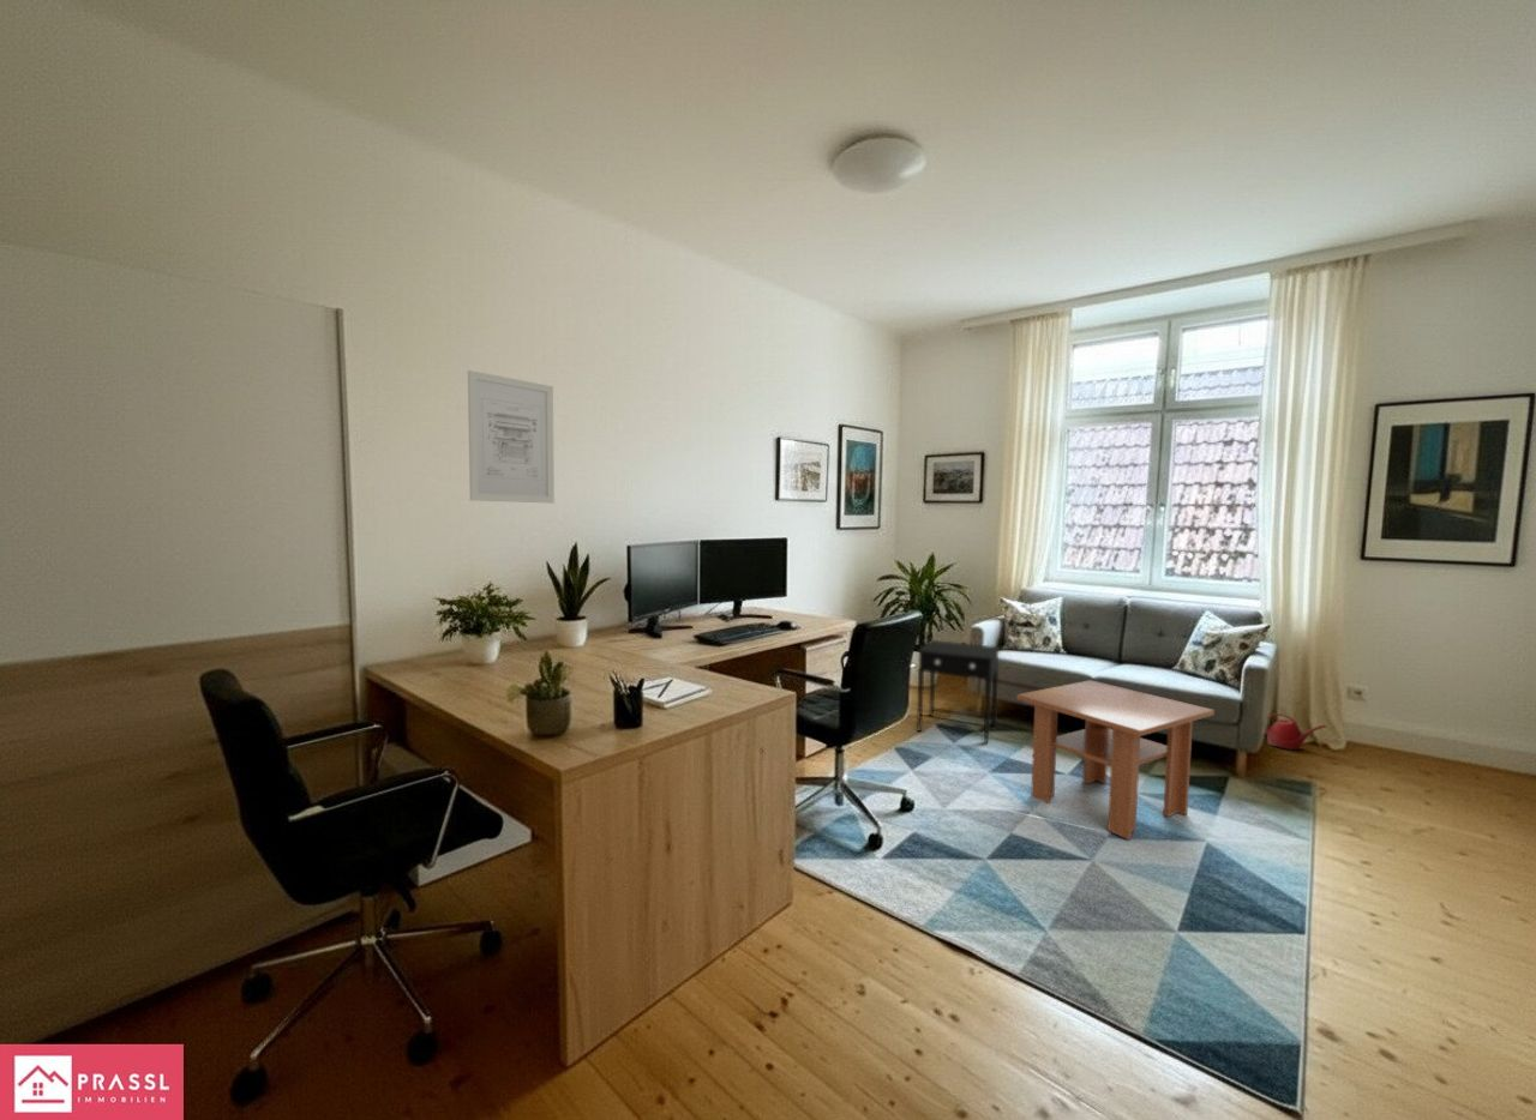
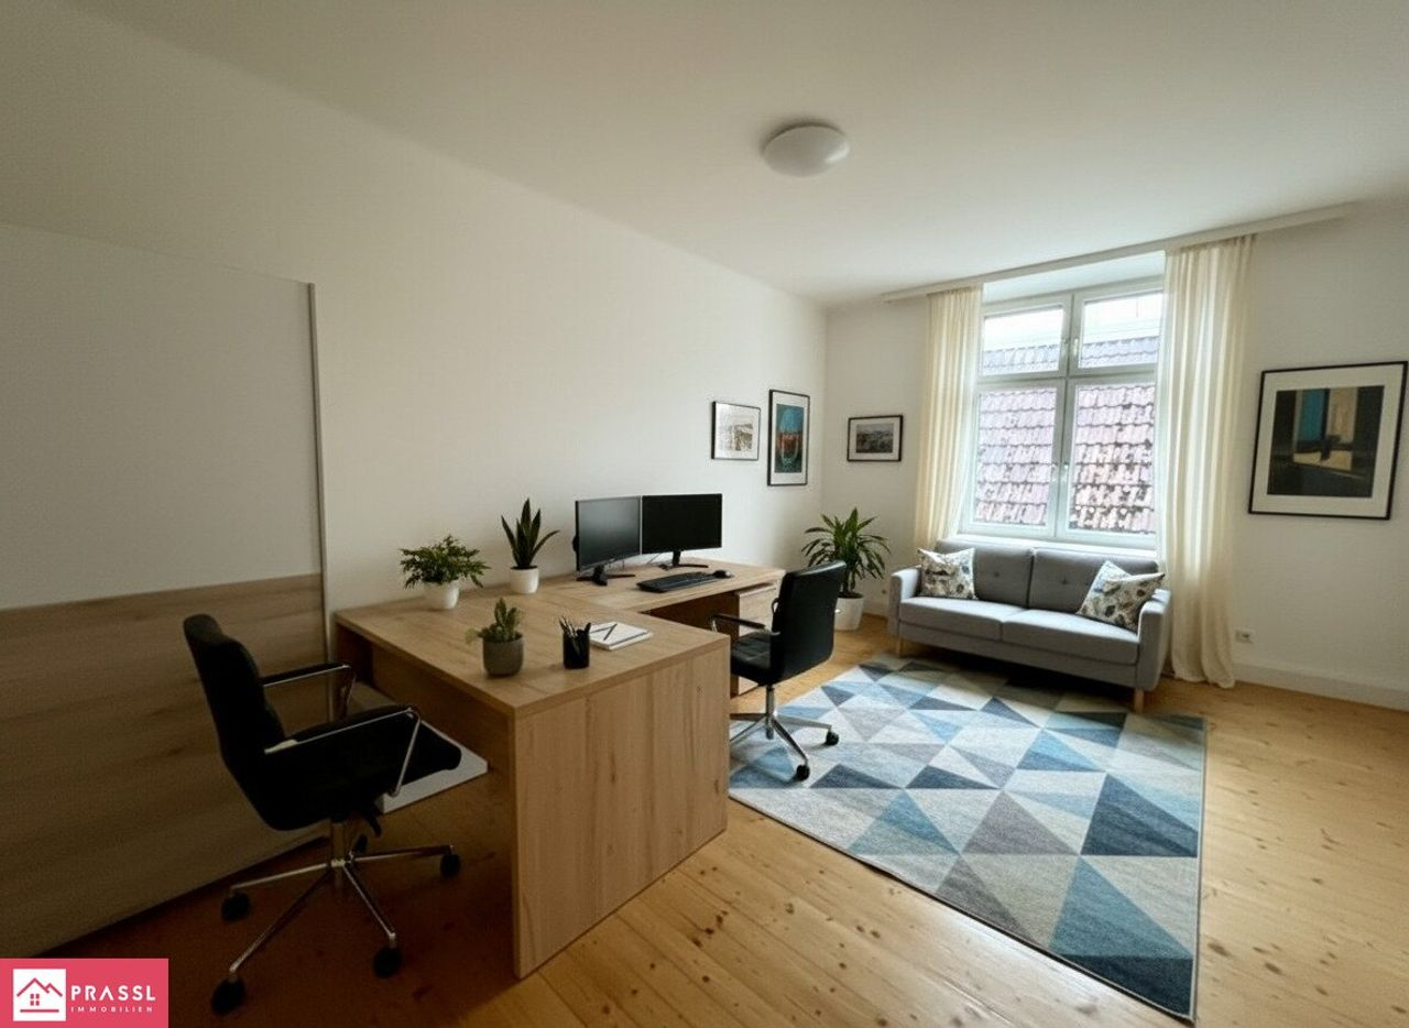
- coffee table (1109, 753)
- side table (958, 675)
- wall art (512, 440)
- watering can (1295, 731)
